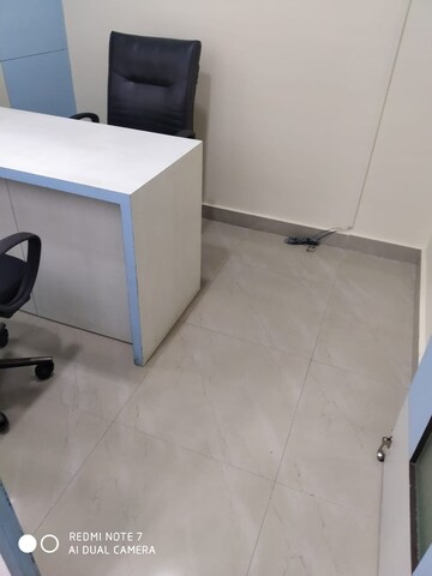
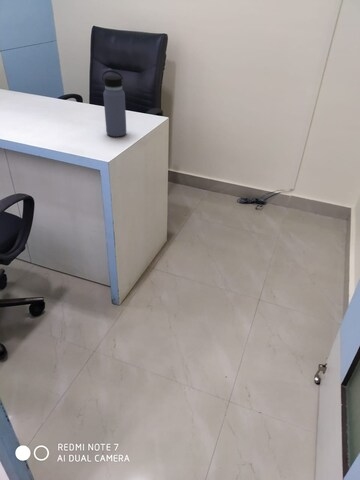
+ water bottle (114, 102)
